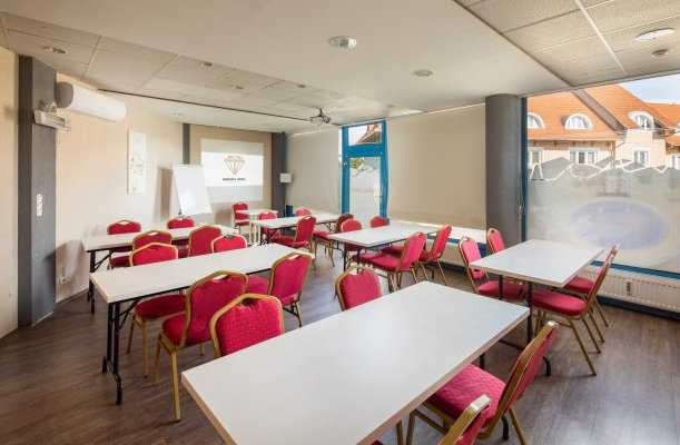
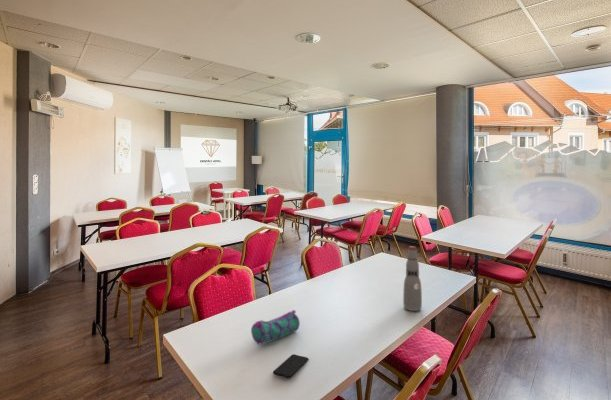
+ smartphone (291, 365)
+ pencil case (276, 326)
+ bottle (412, 277)
